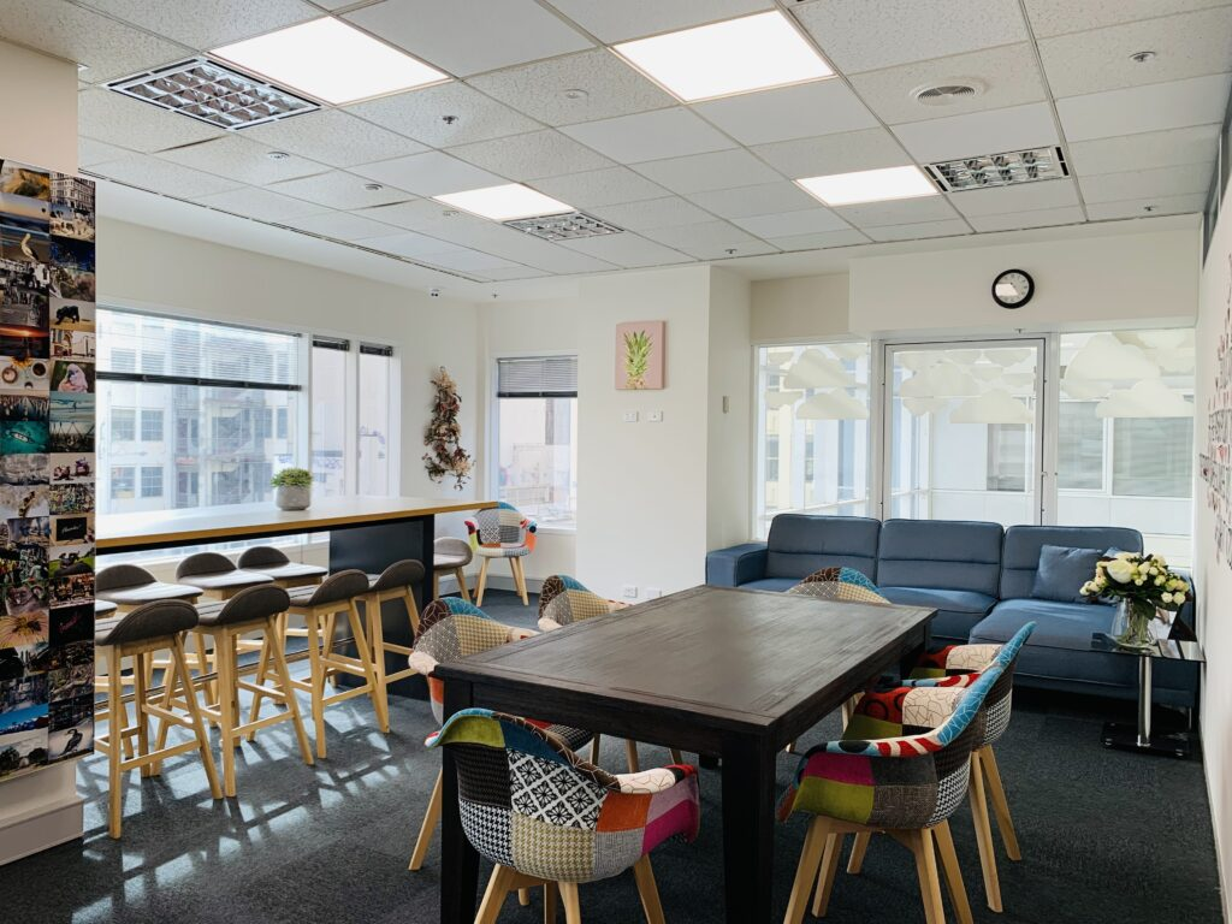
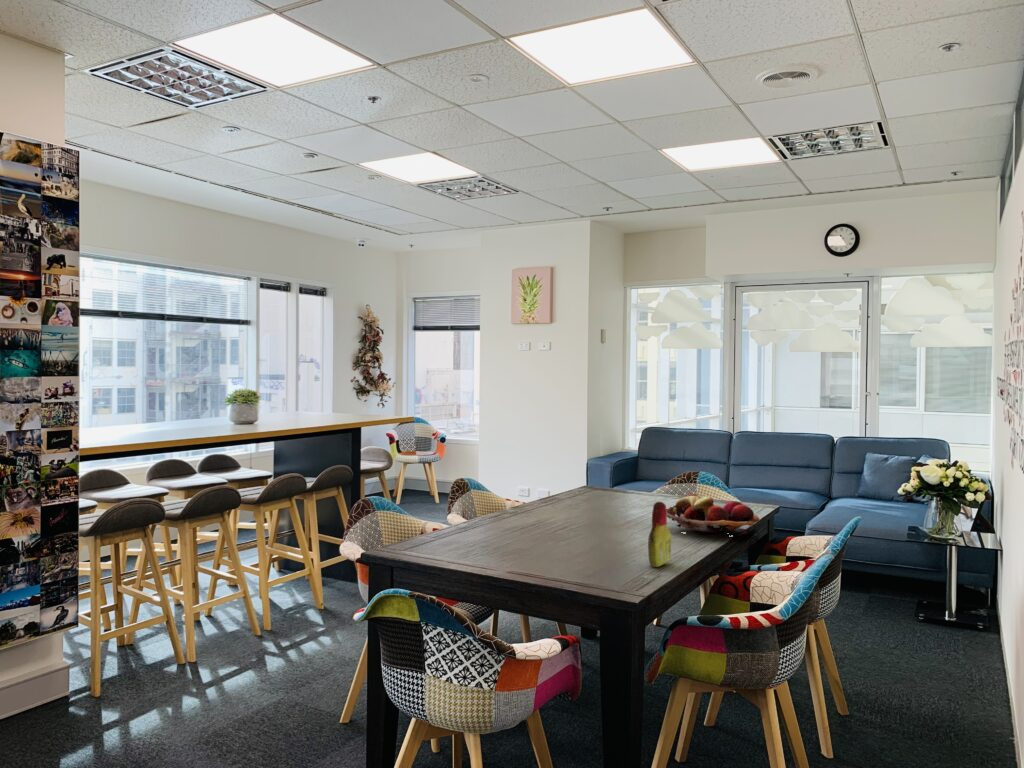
+ bottle (658, 533)
+ fruit basket (709, 513)
